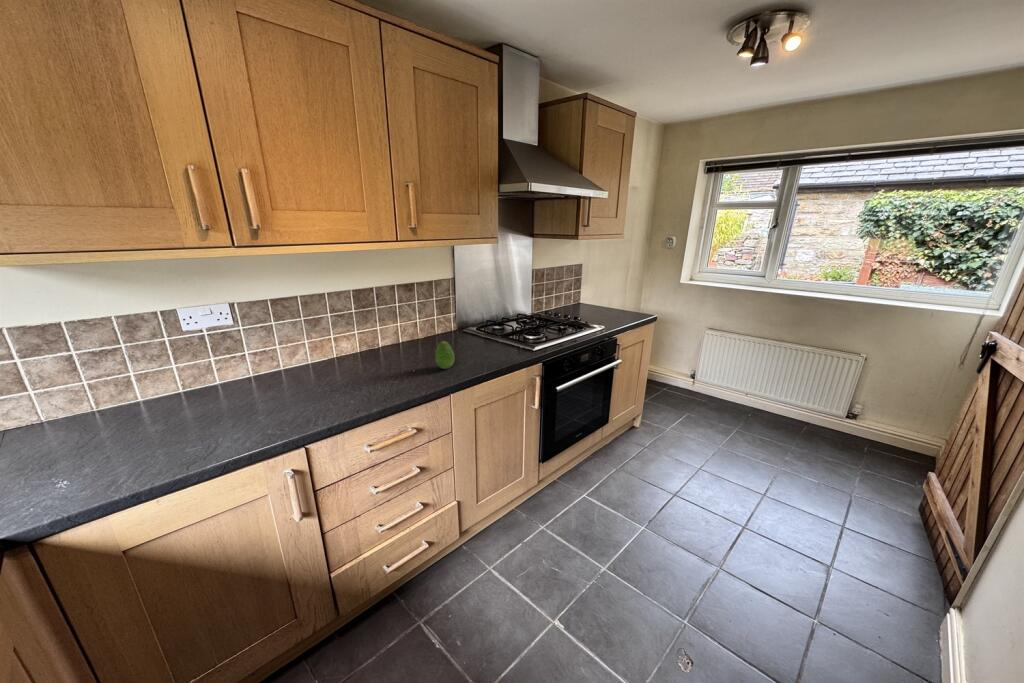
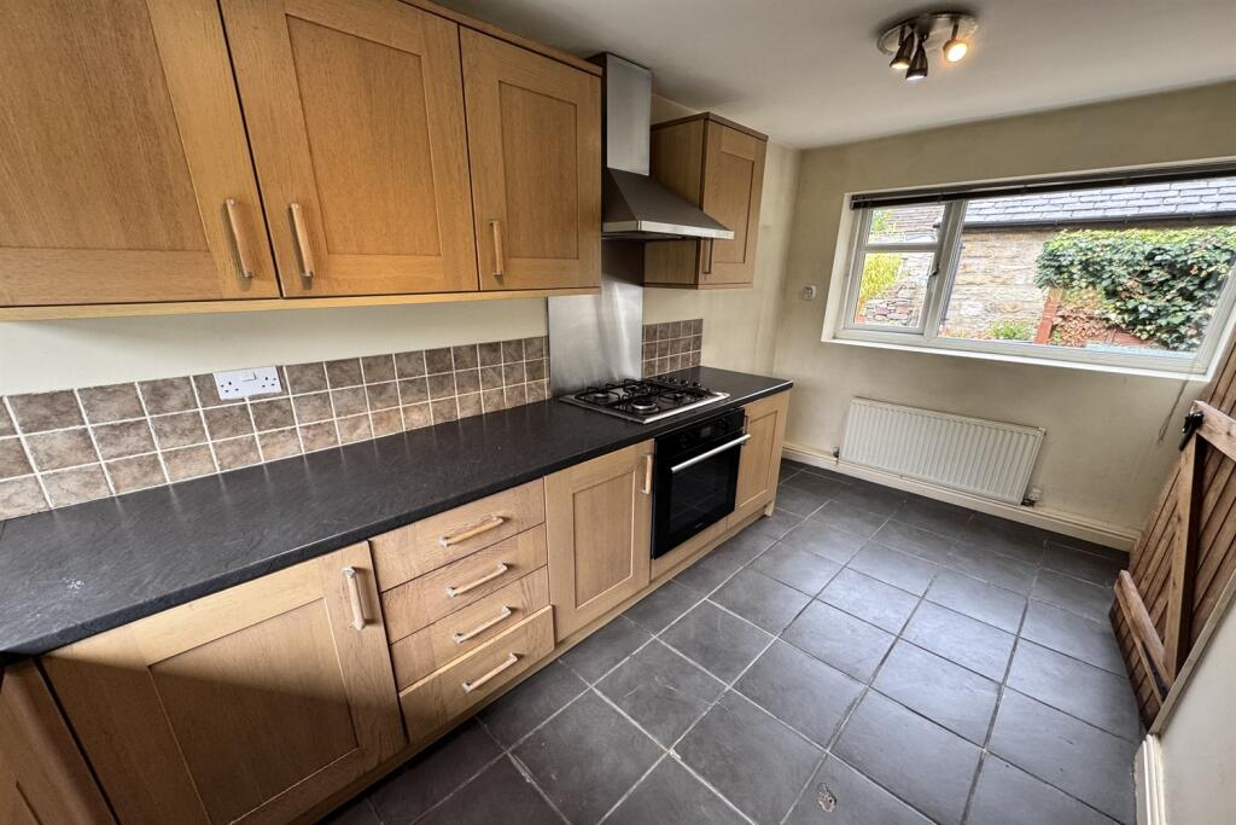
- fruit (444, 354)
